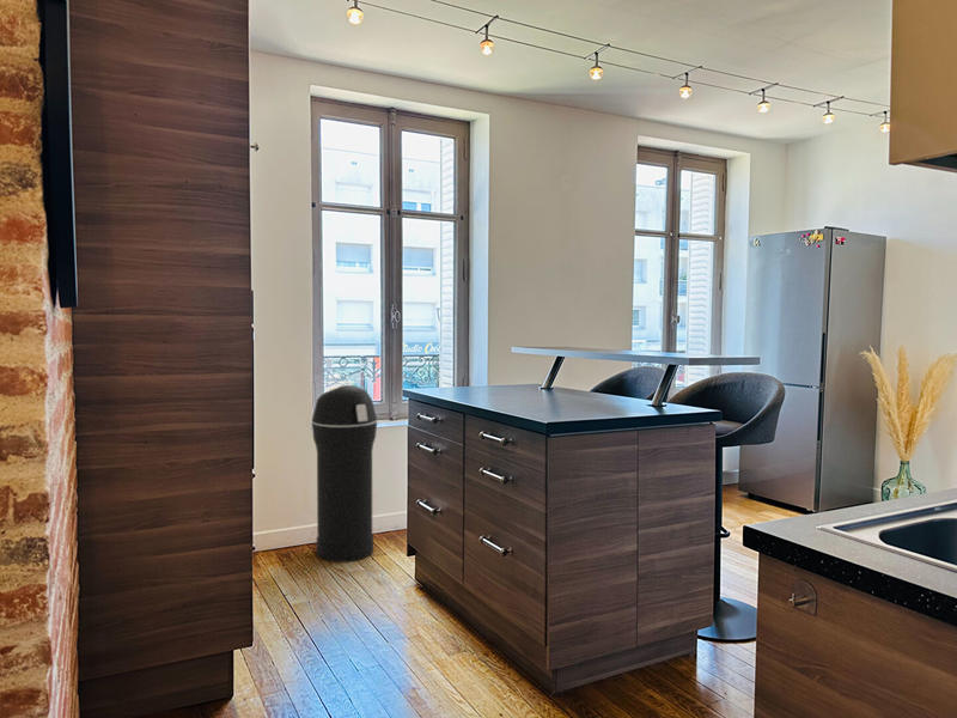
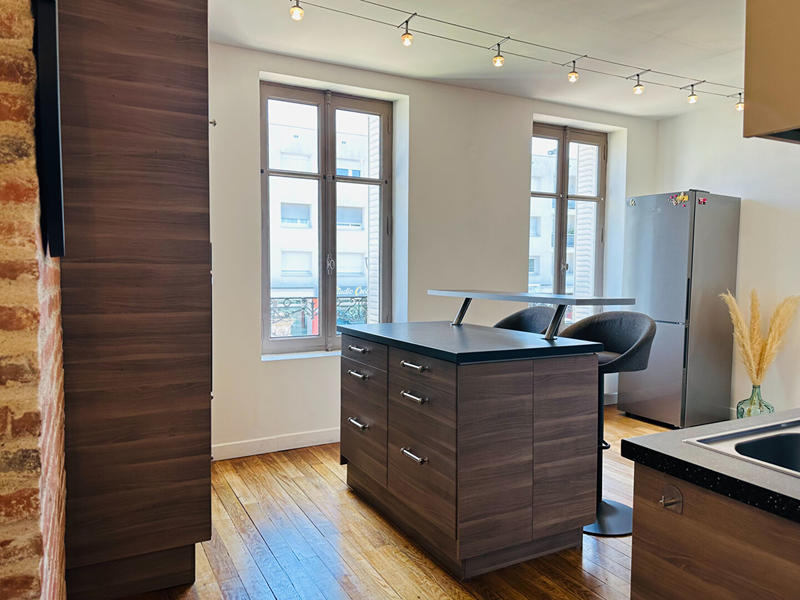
- trash can (346, 469)
